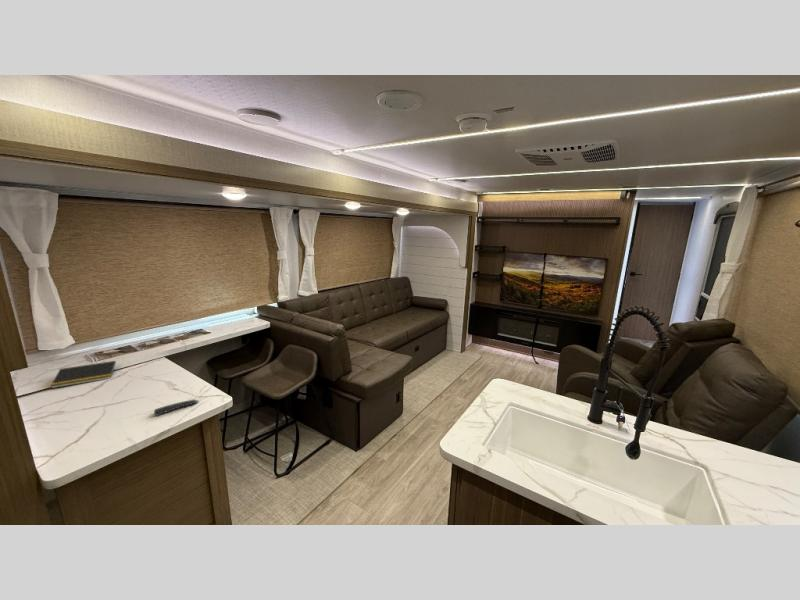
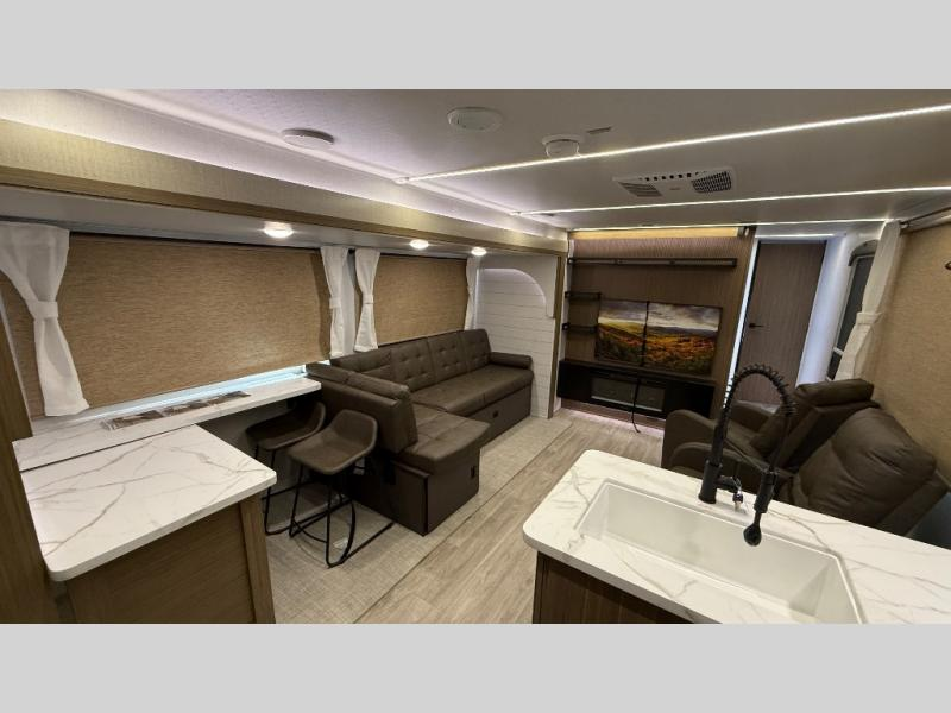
- remote control (177, 406)
- notepad (85, 373)
